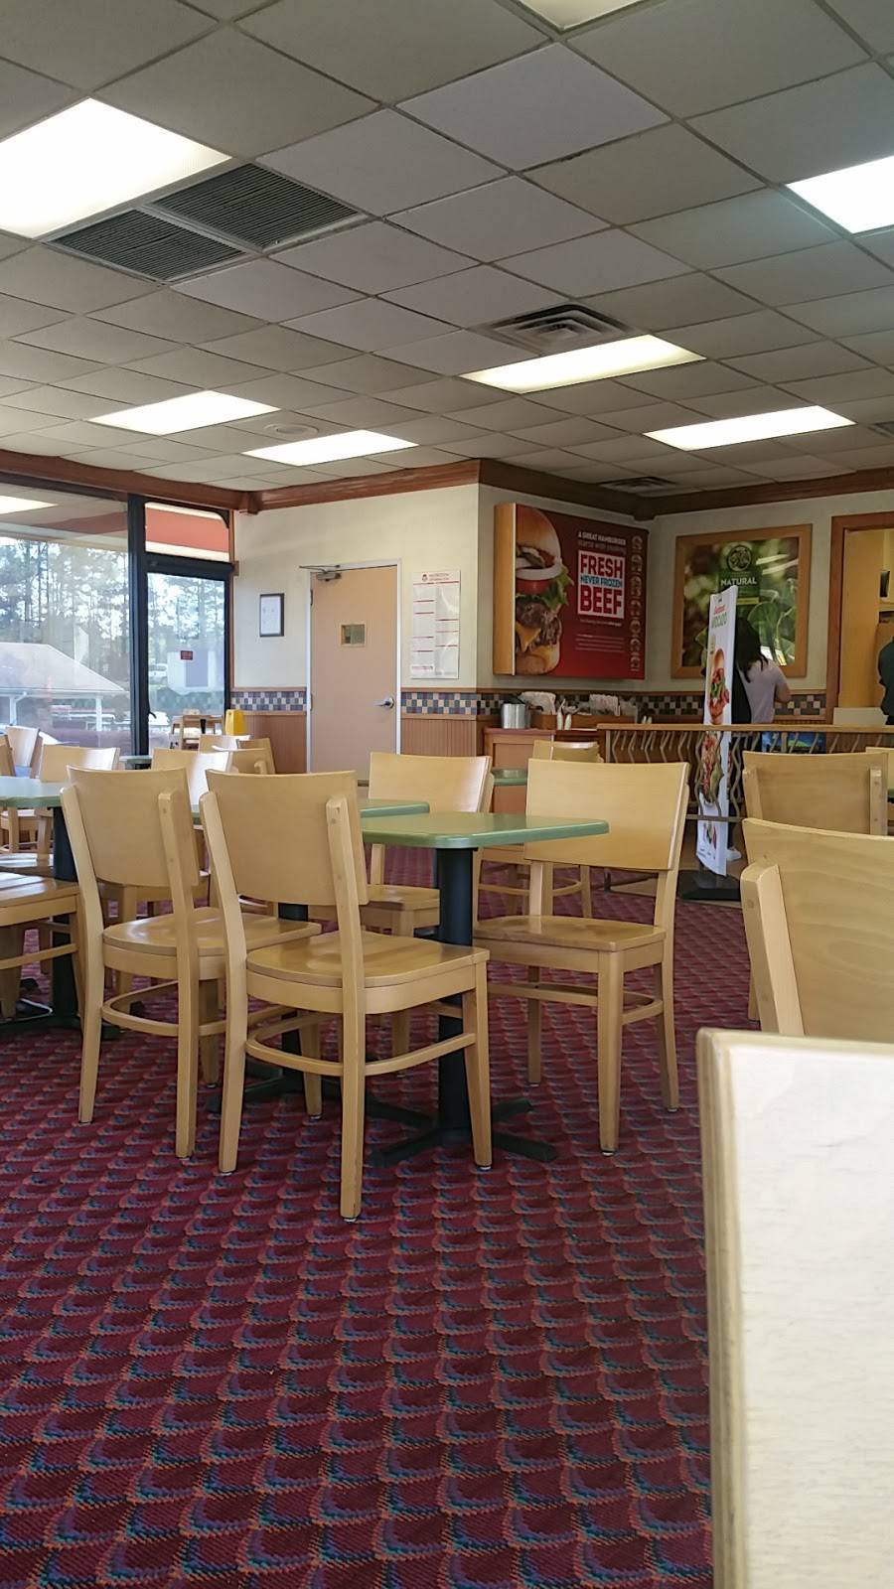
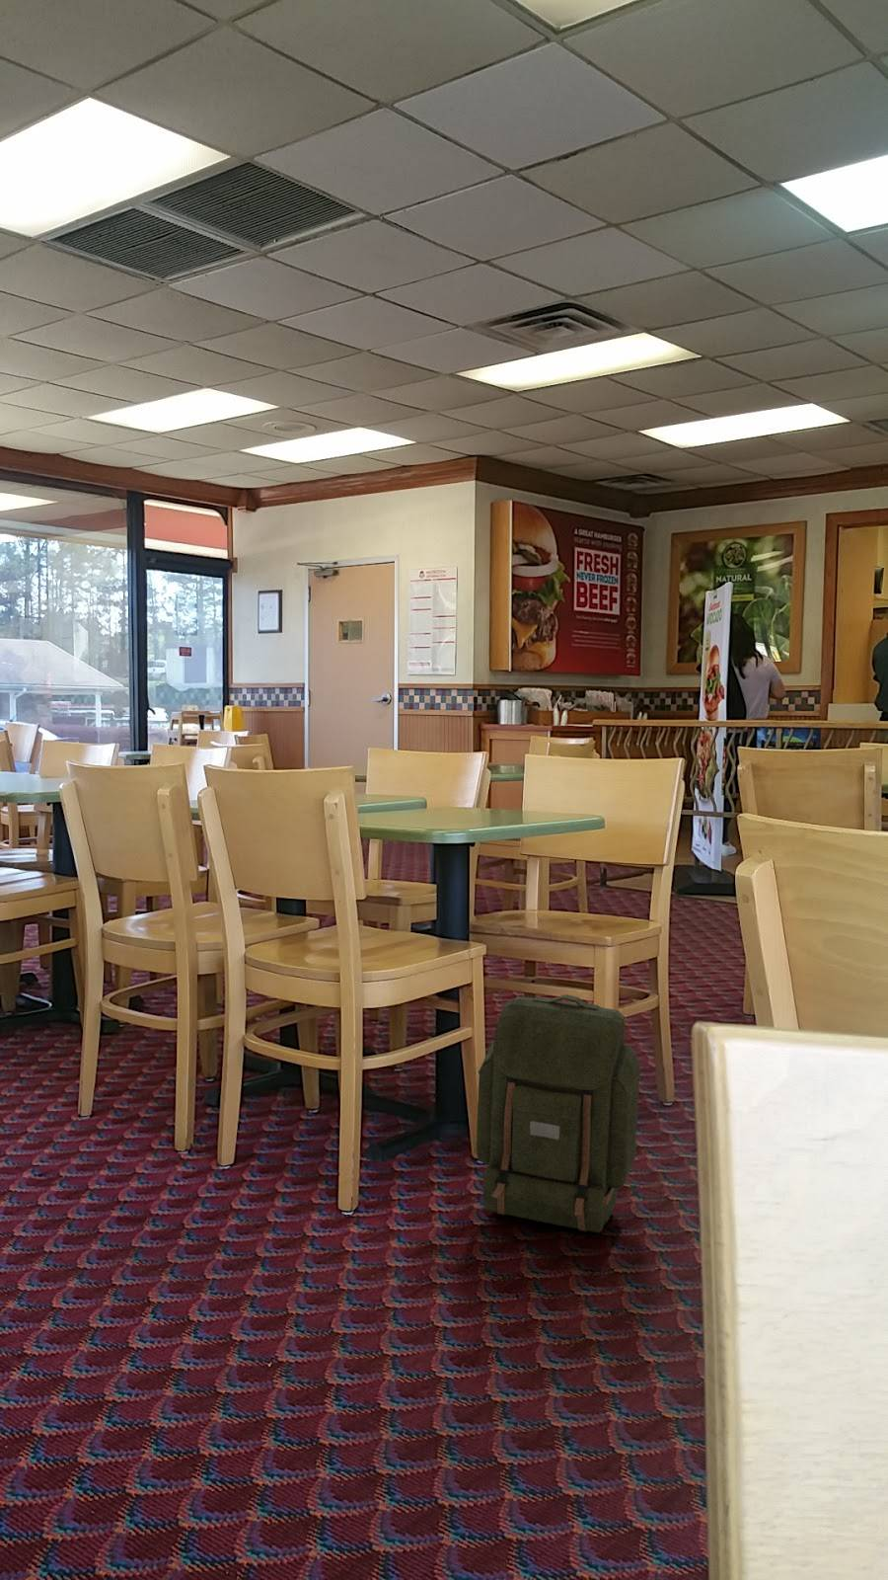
+ backpack (561, 1101)
